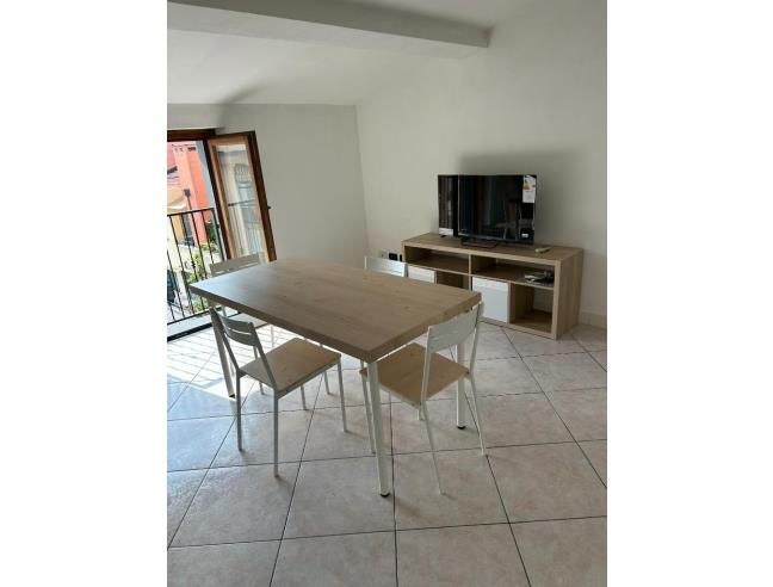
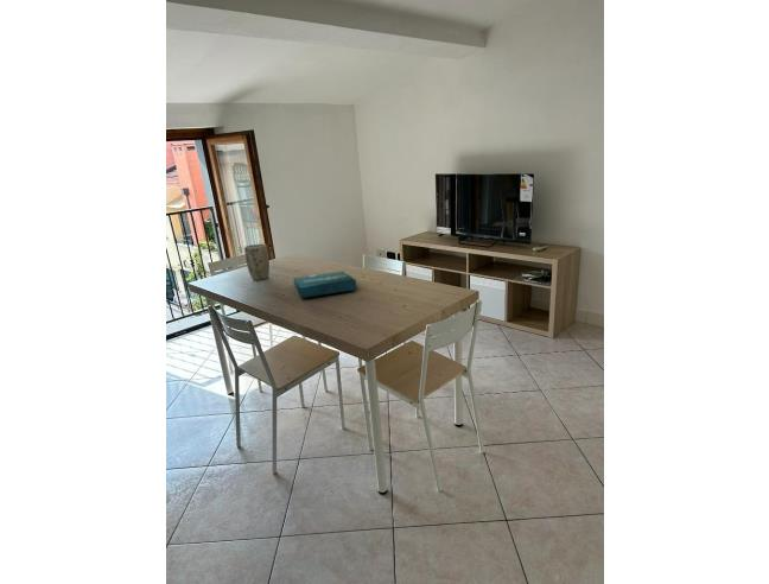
+ pizza box (323, 283)
+ plant pot (258, 261)
